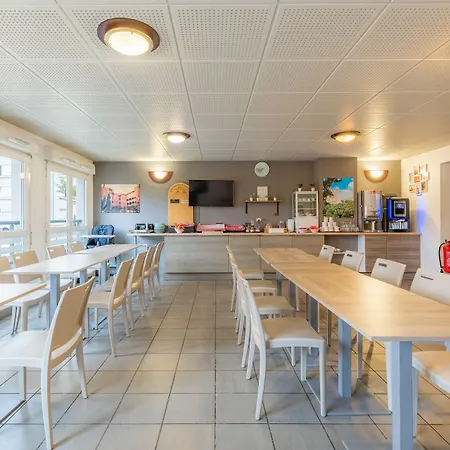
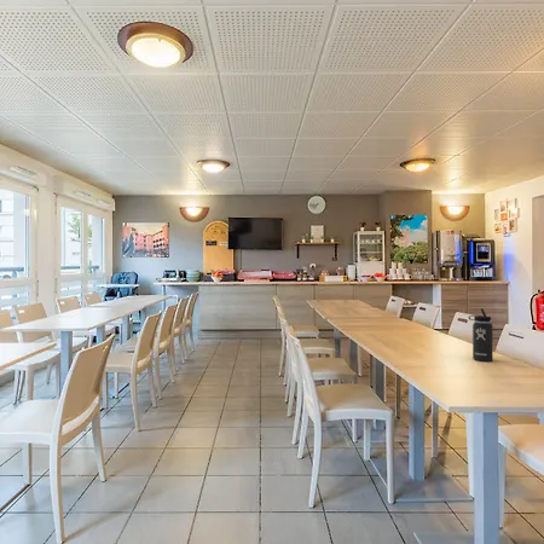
+ thermos bottle (480, 334)
